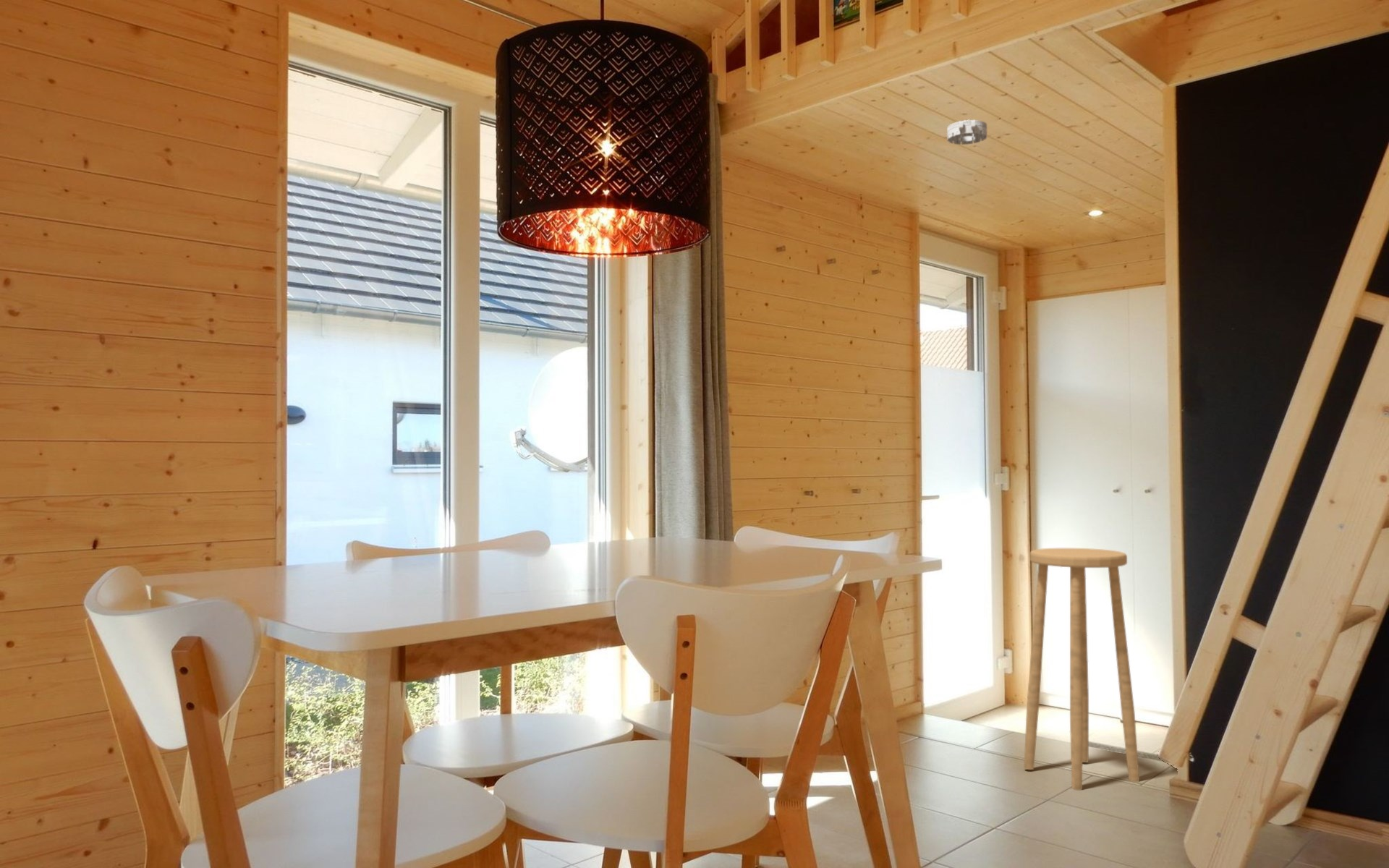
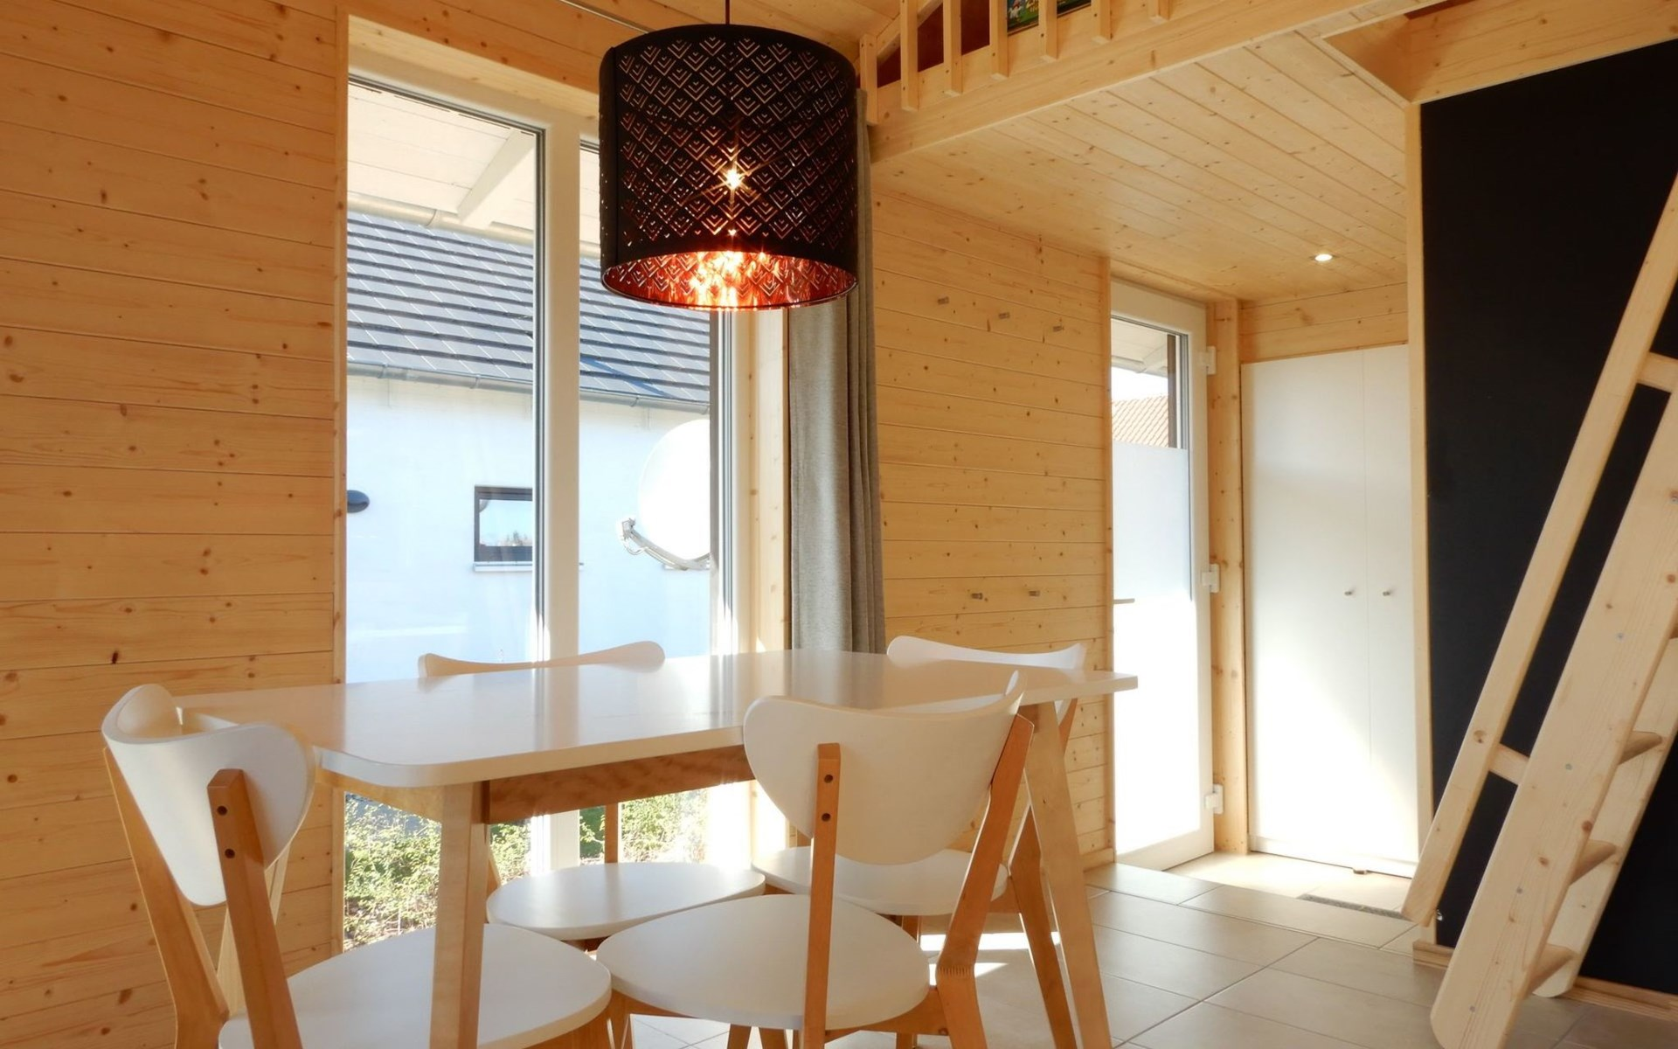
- stool (1079, 663)
- smoke detector (967, 131)
